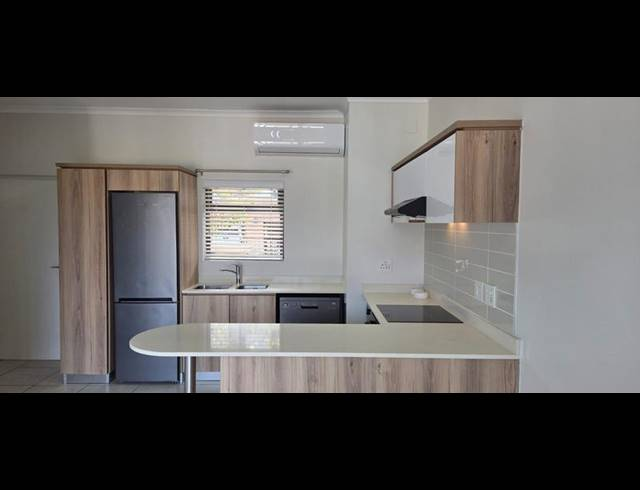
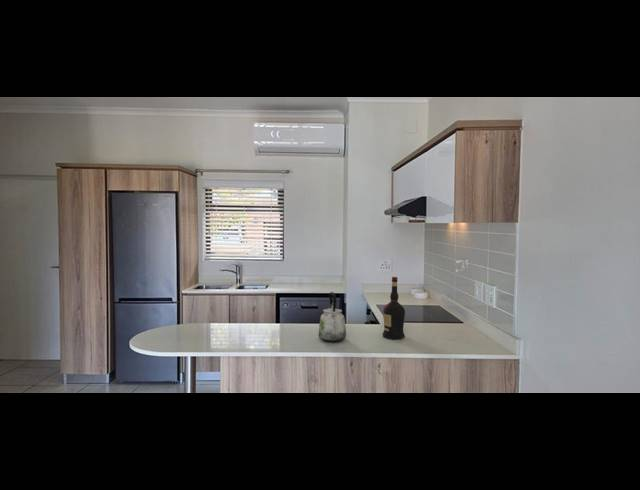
+ liquor (394, 306)
+ kettle (331, 315)
